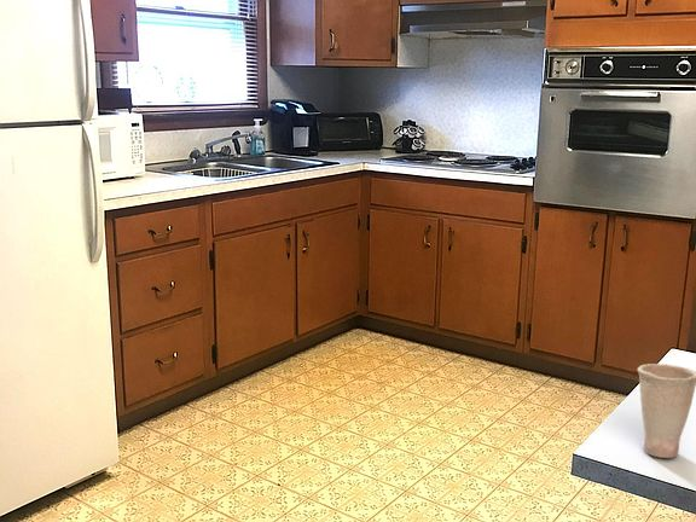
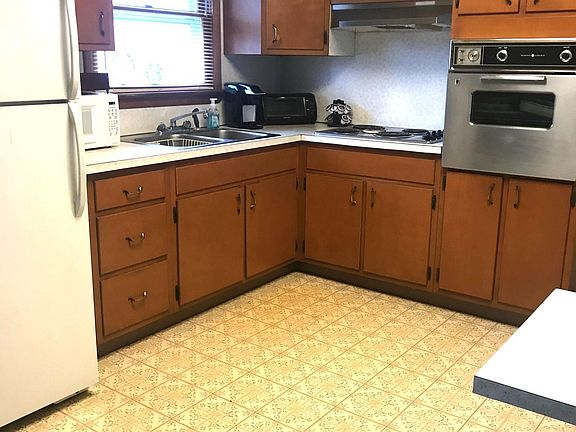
- cup (663, 408)
